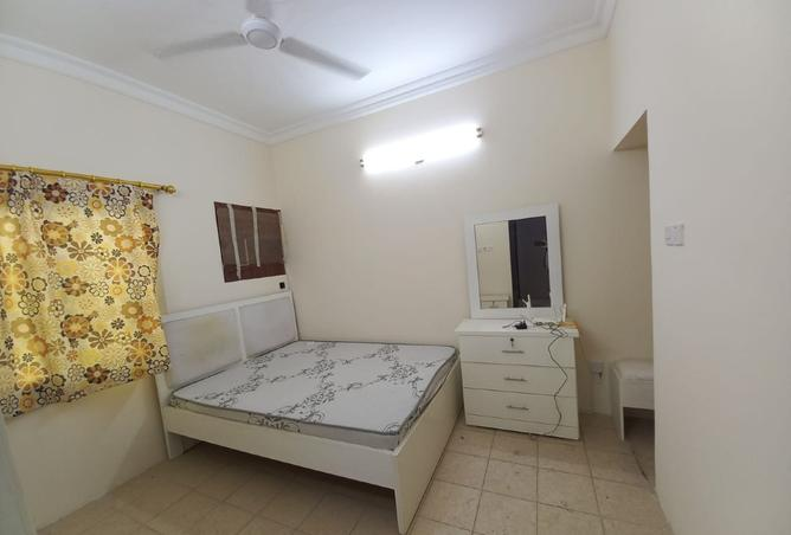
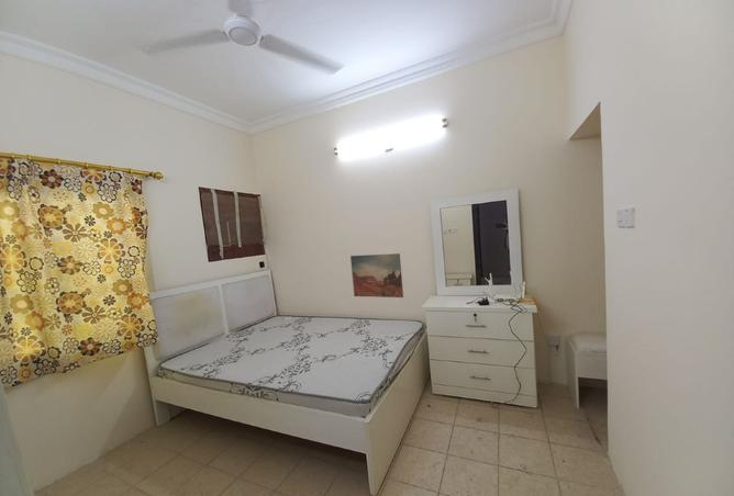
+ wall art (376, 275)
